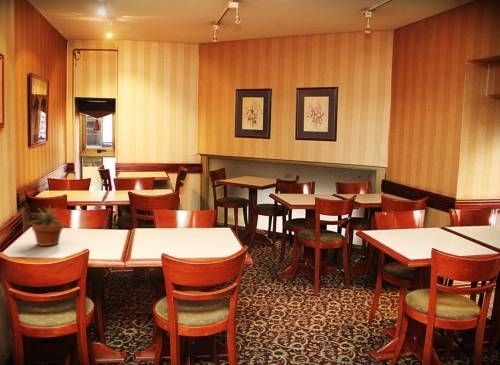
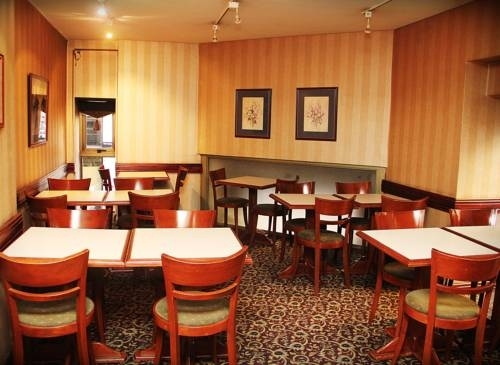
- potted plant (49, 225)
